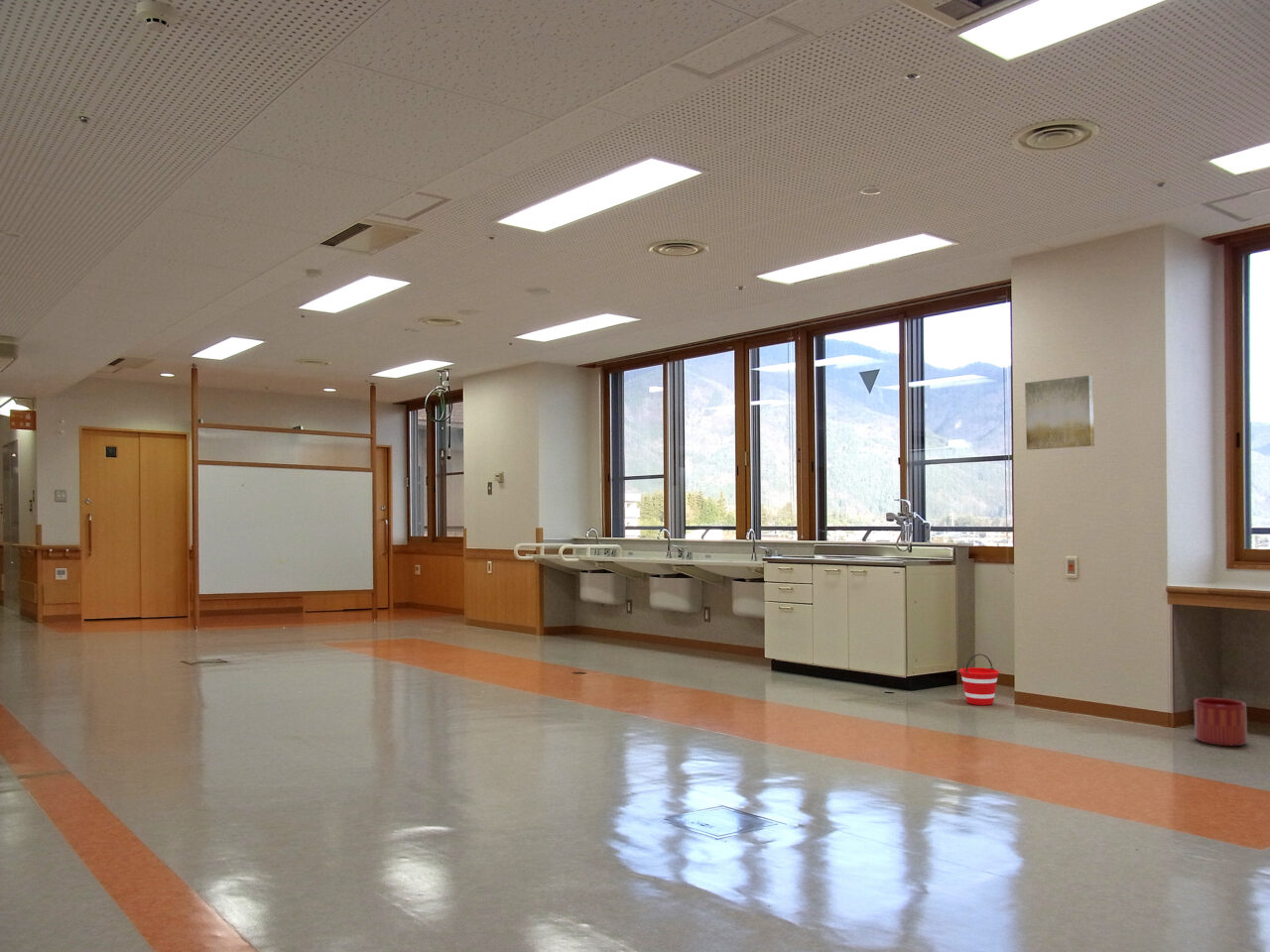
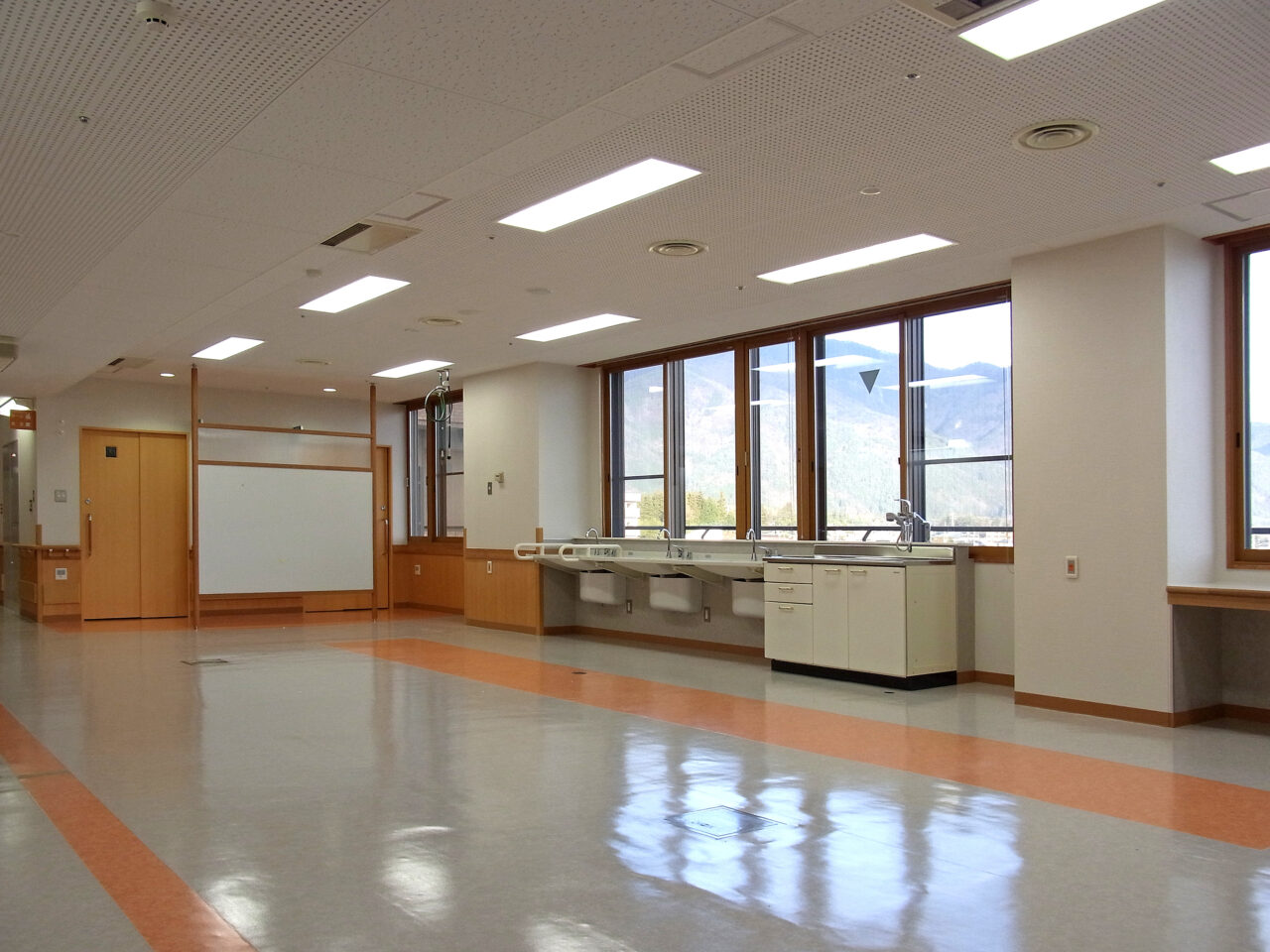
- planter (1220, 721)
- bucket (979, 678)
- wall art (1059, 414)
